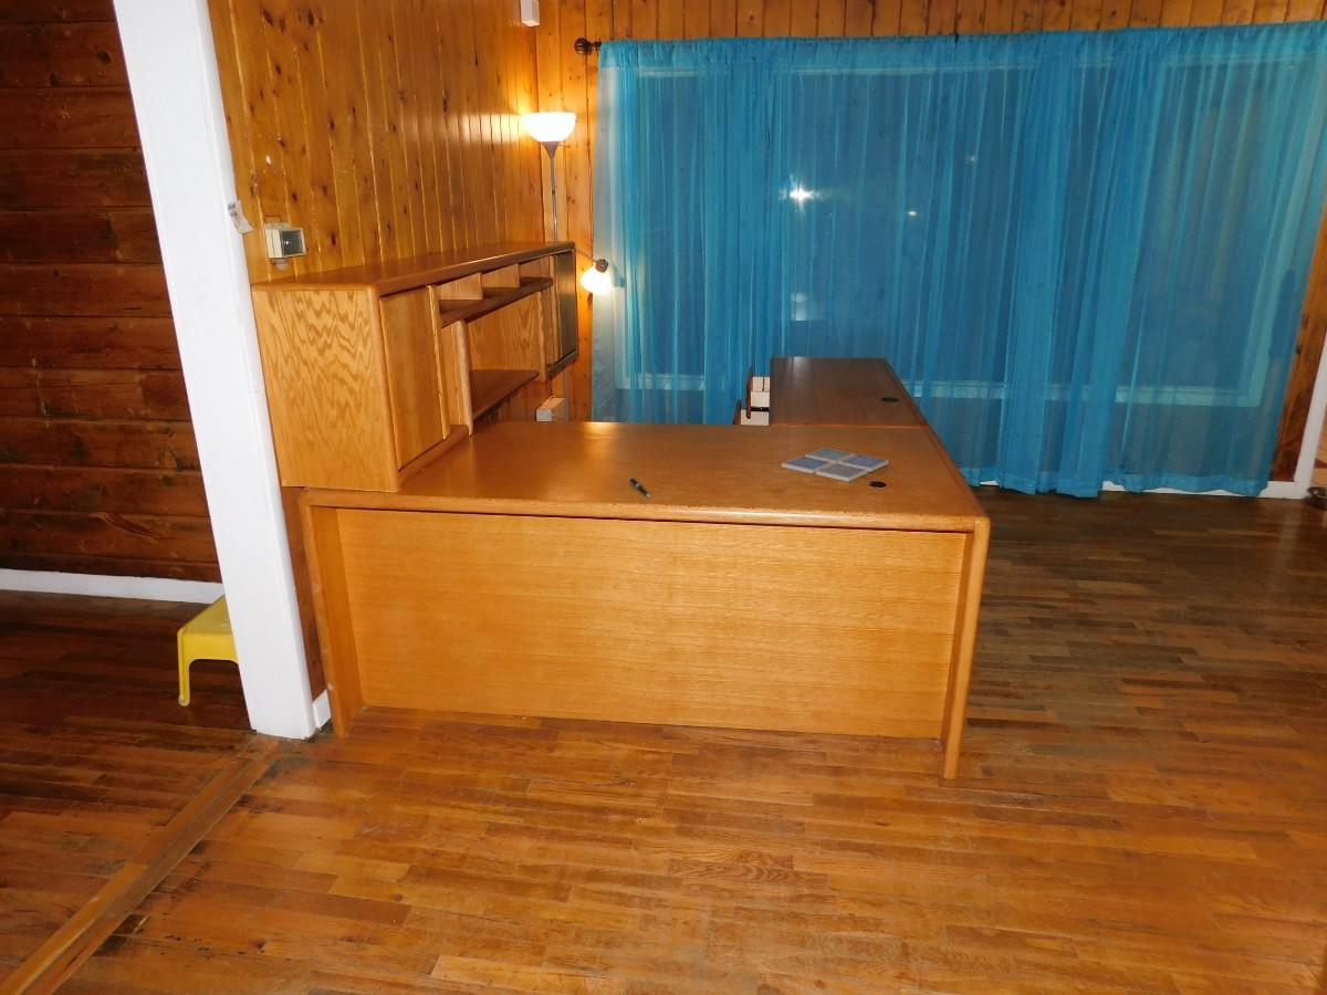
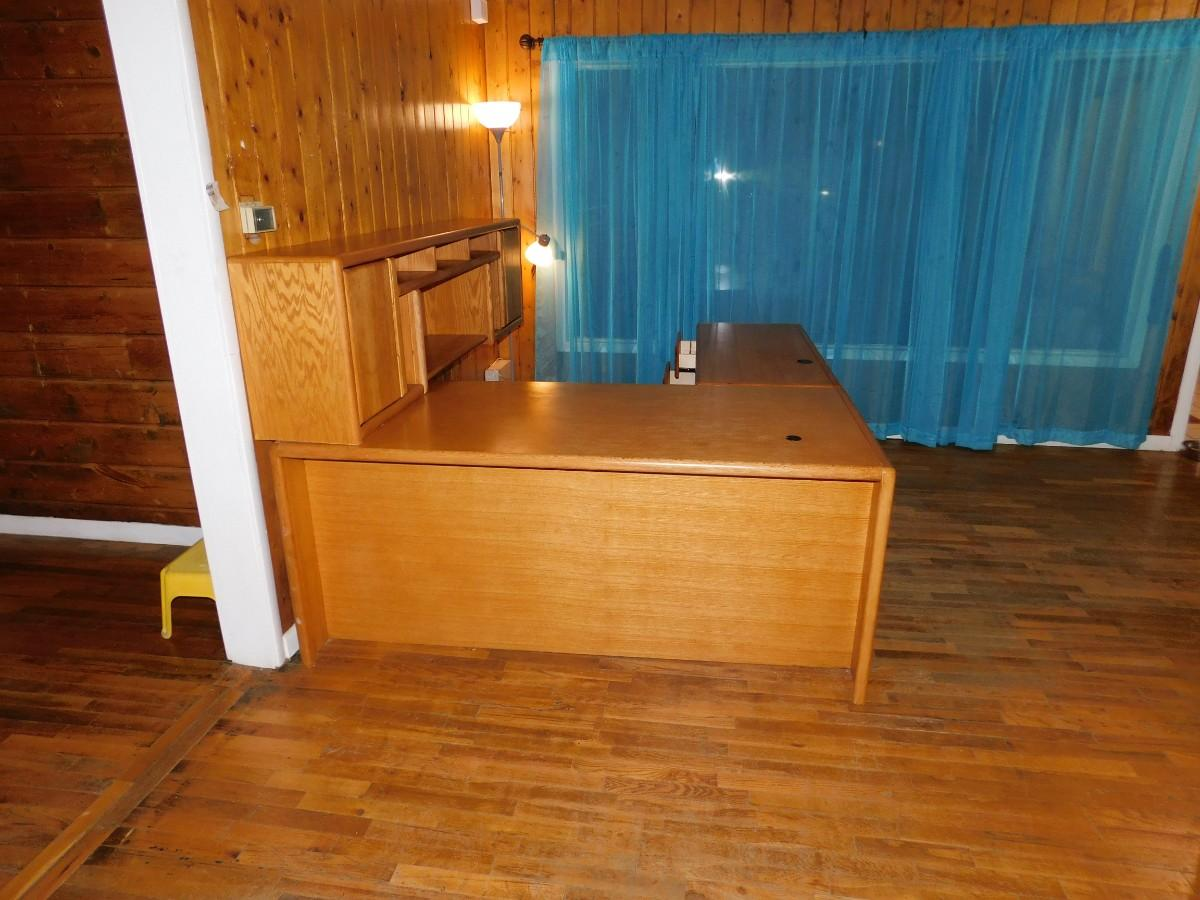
- pen (640, 488)
- drink coaster (835, 463)
